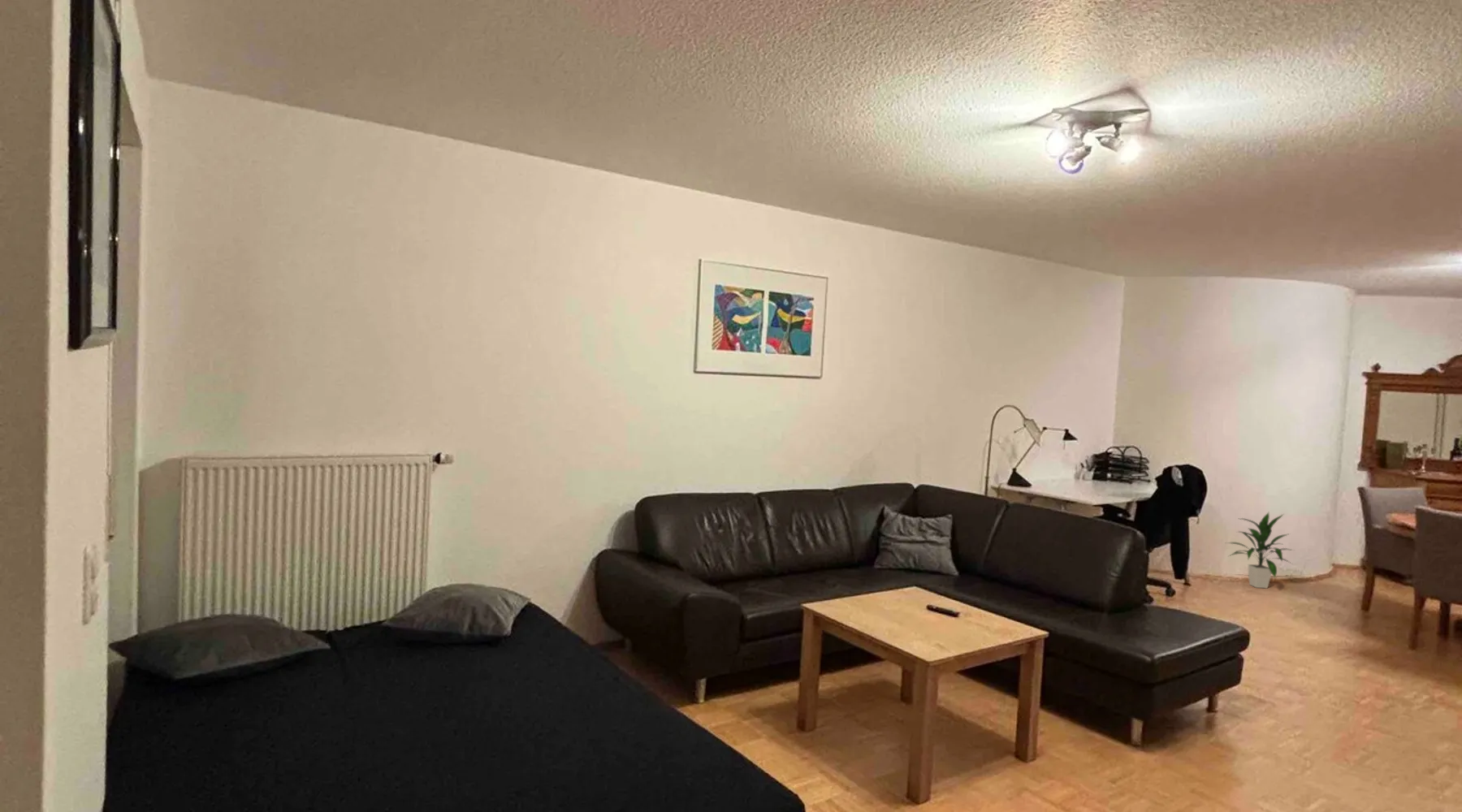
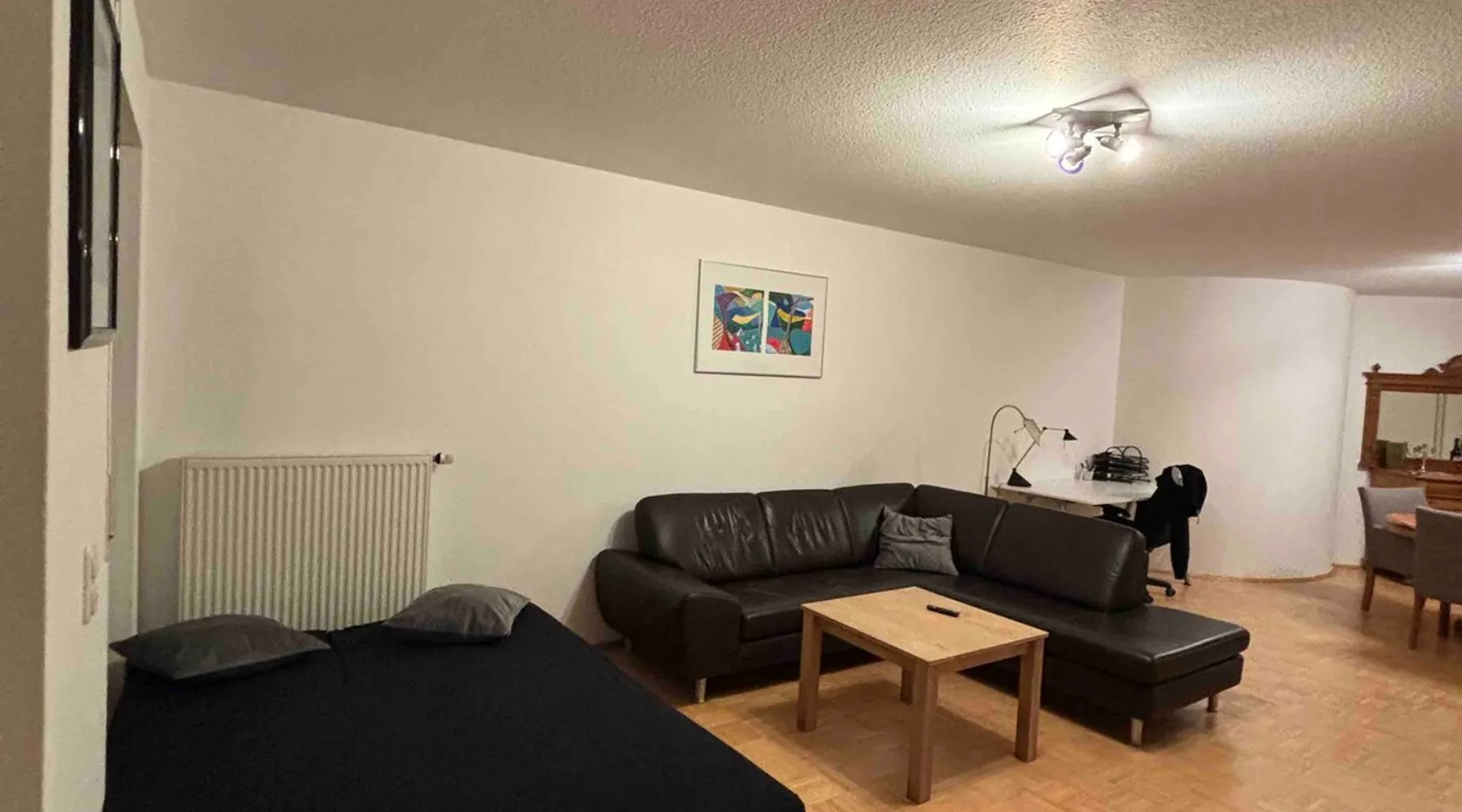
- indoor plant (1261, 549)
